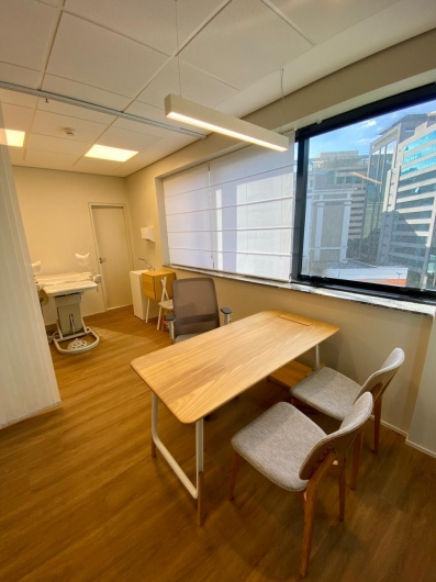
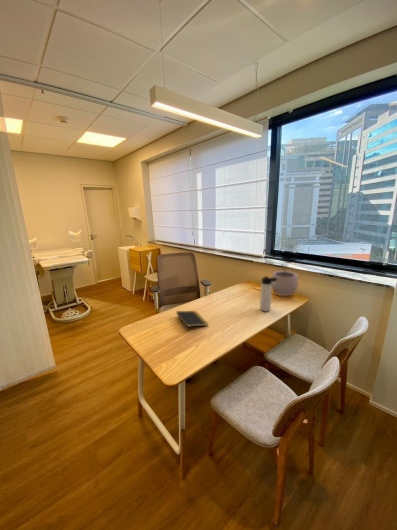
+ plant pot (284, 279)
+ thermos bottle (268, 293)
+ notepad (191, 318)
